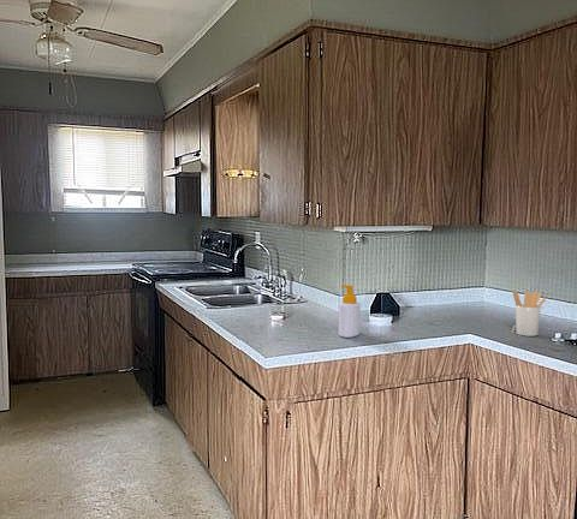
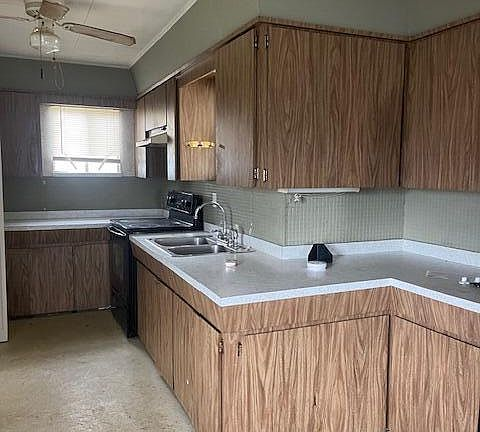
- utensil holder (529, 311)
- soap bottle (349, 310)
